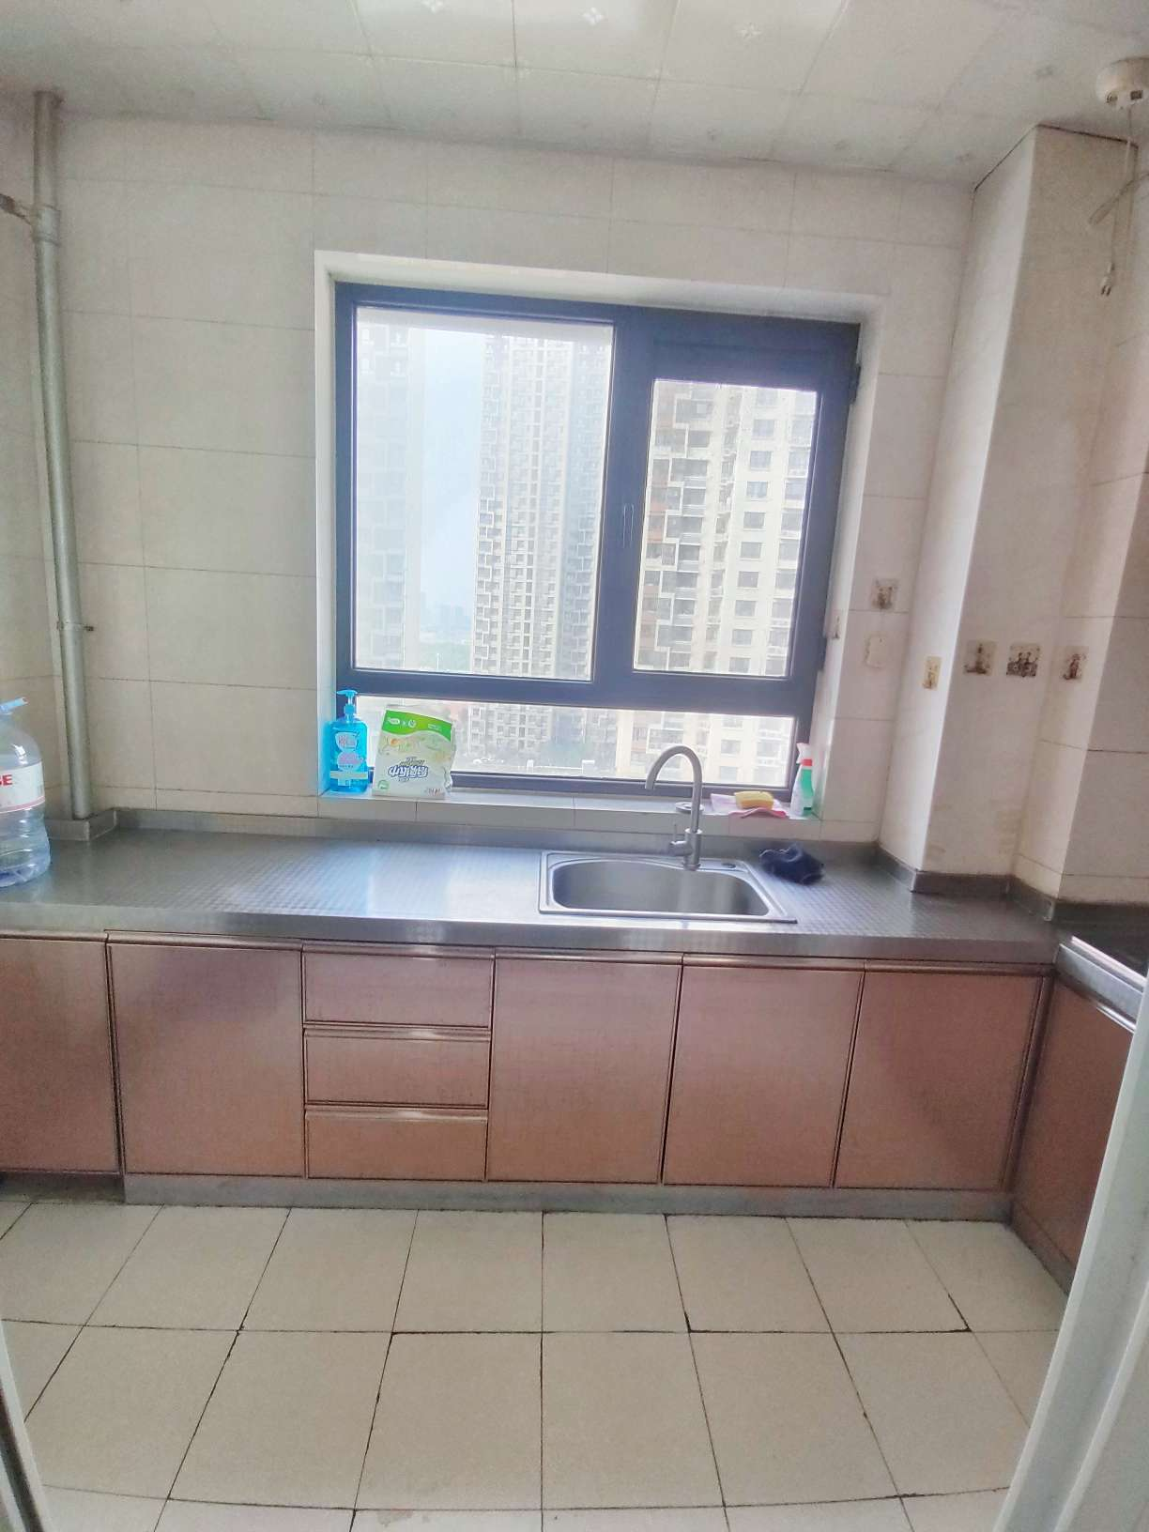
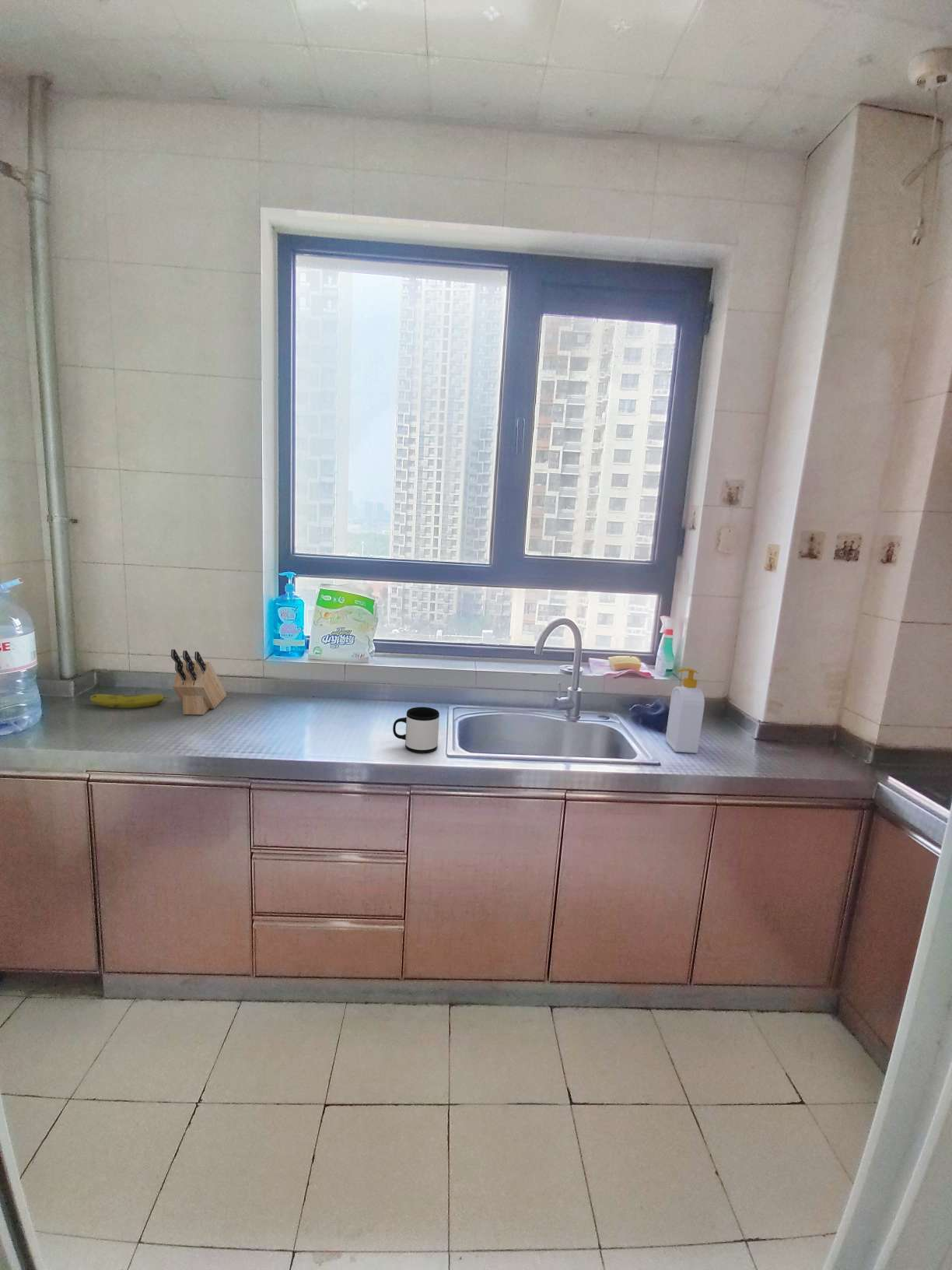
+ fruit (126, 698)
+ soap bottle (684, 708)
+ mug (415, 728)
+ knife block (198, 675)
